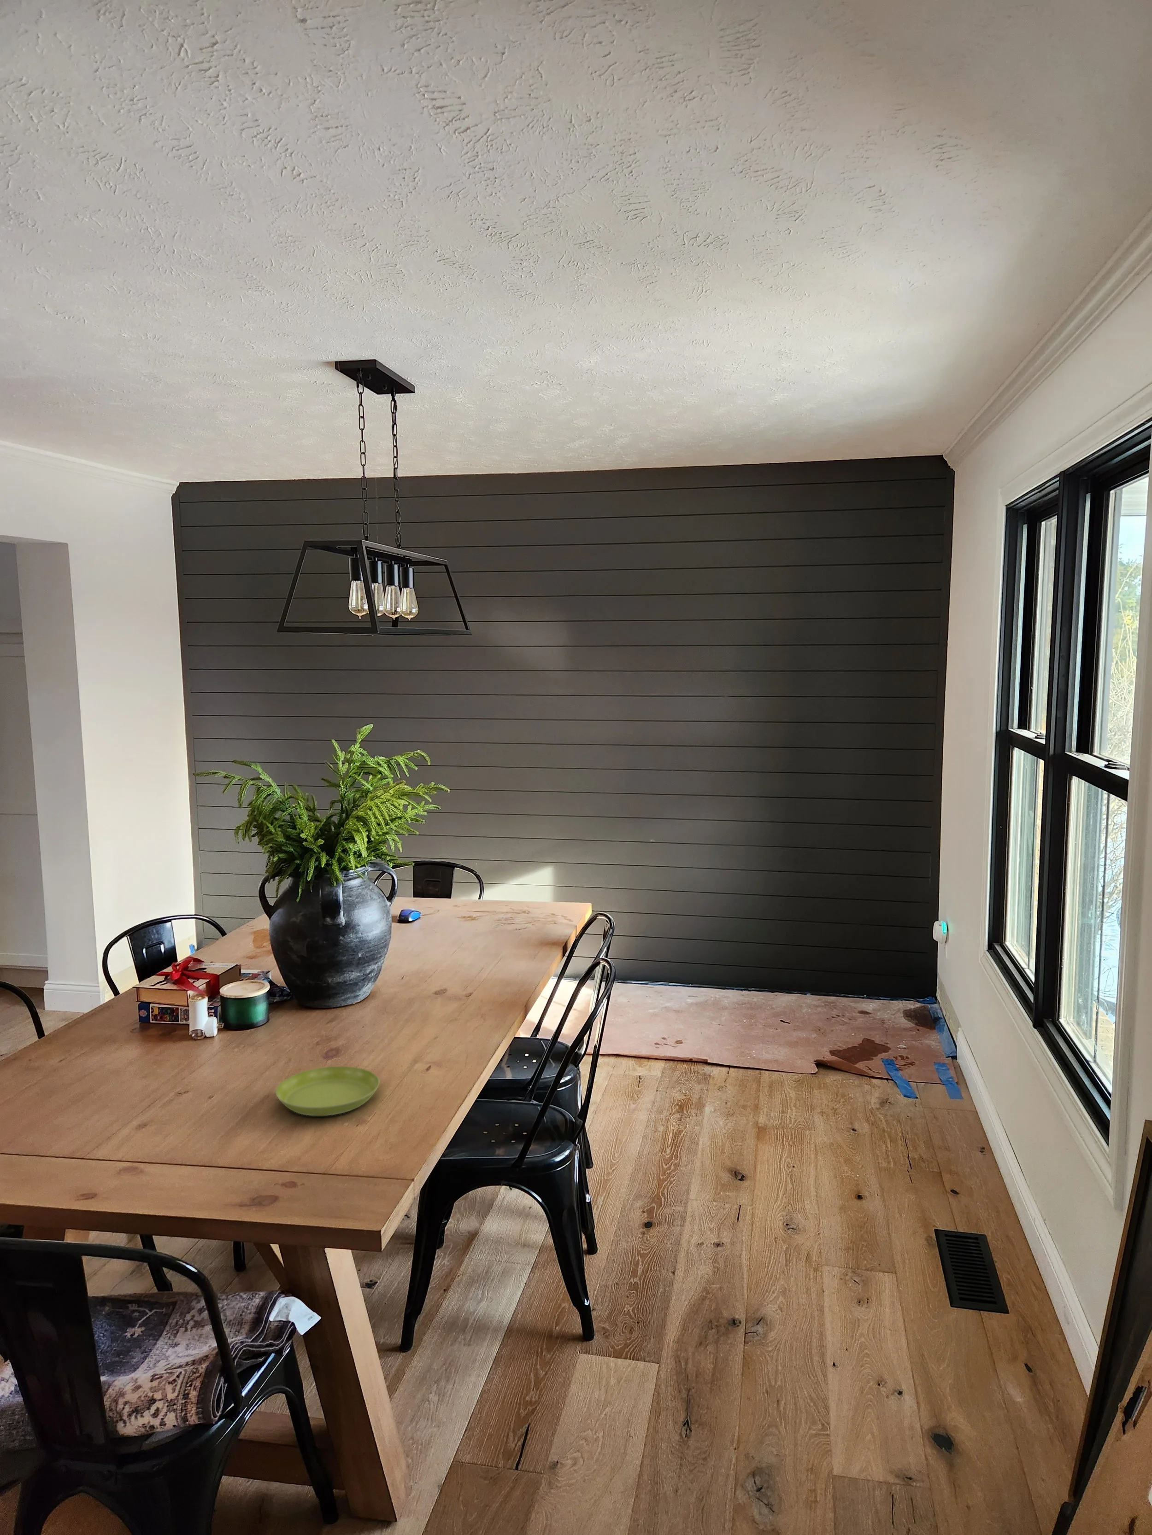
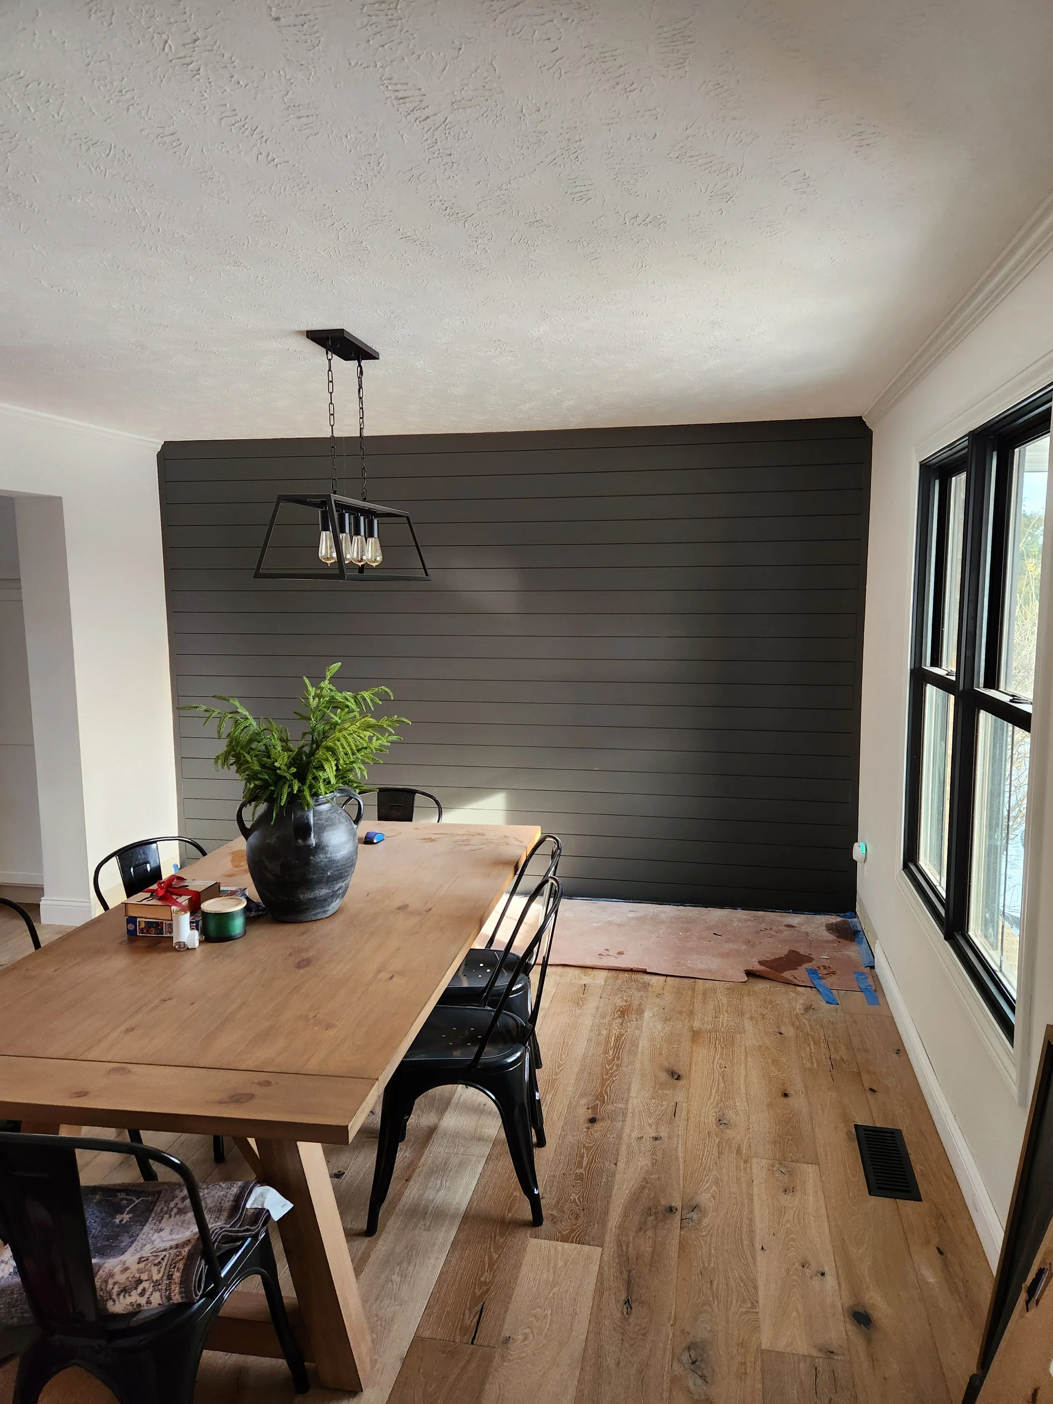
- saucer (328, 1092)
